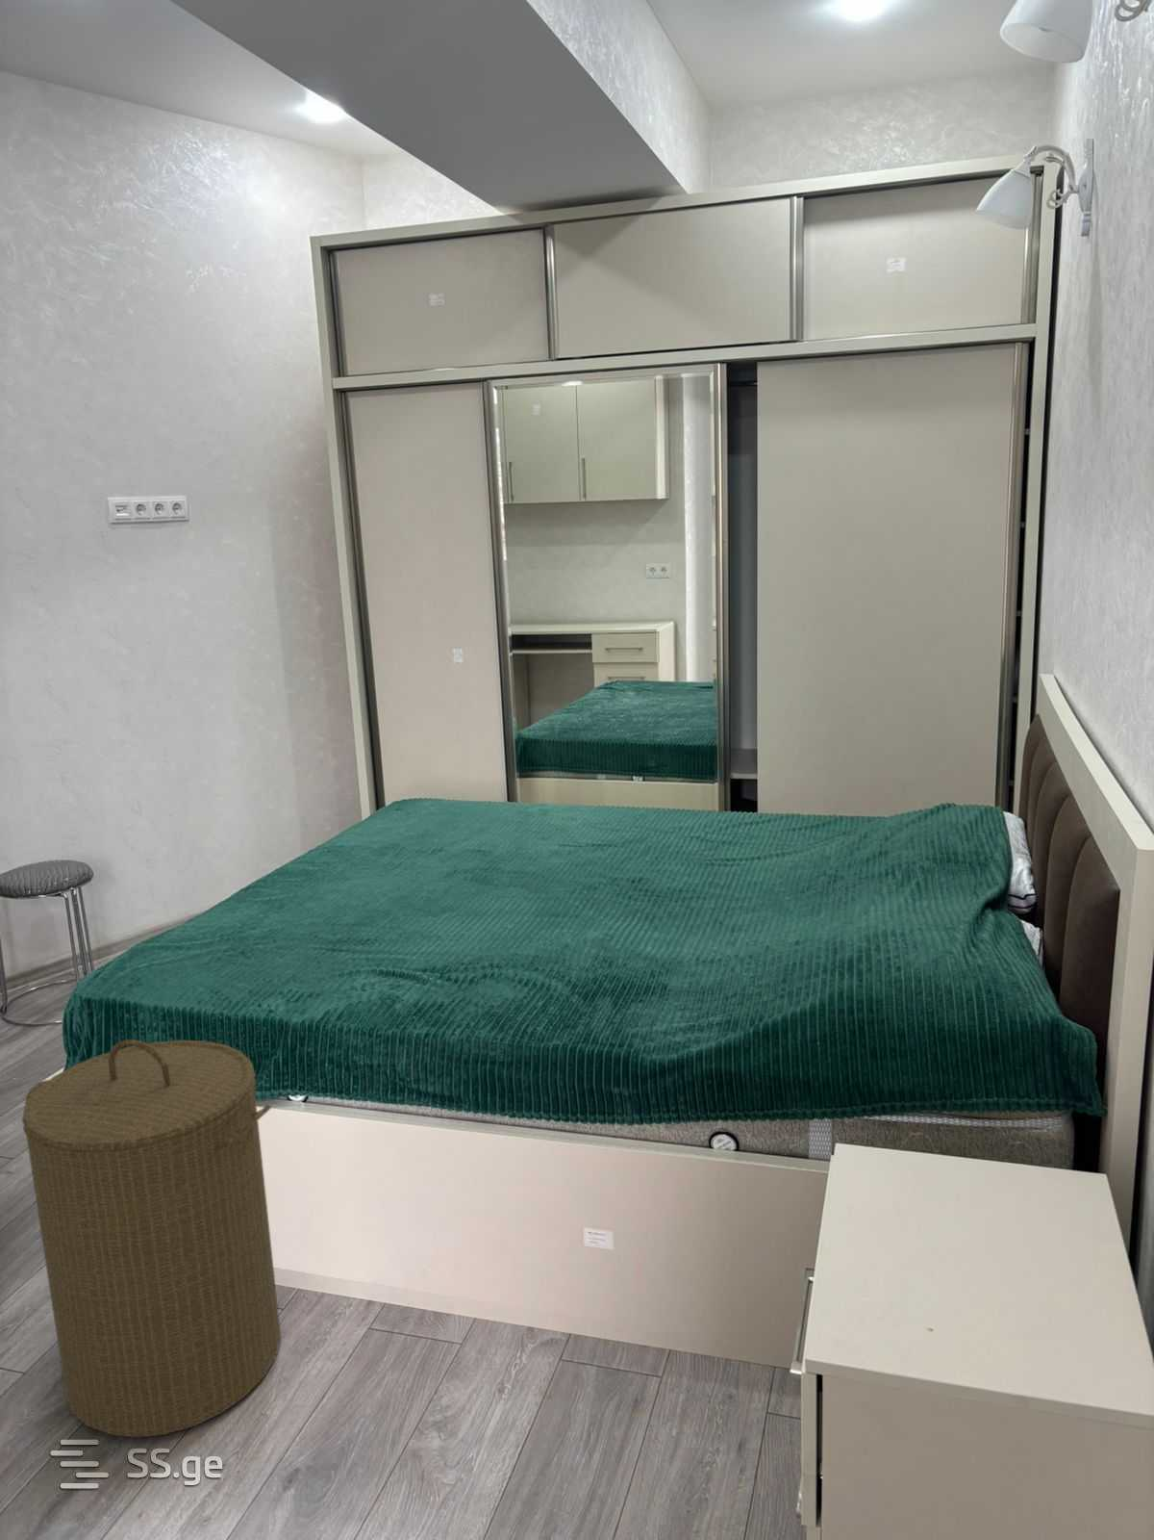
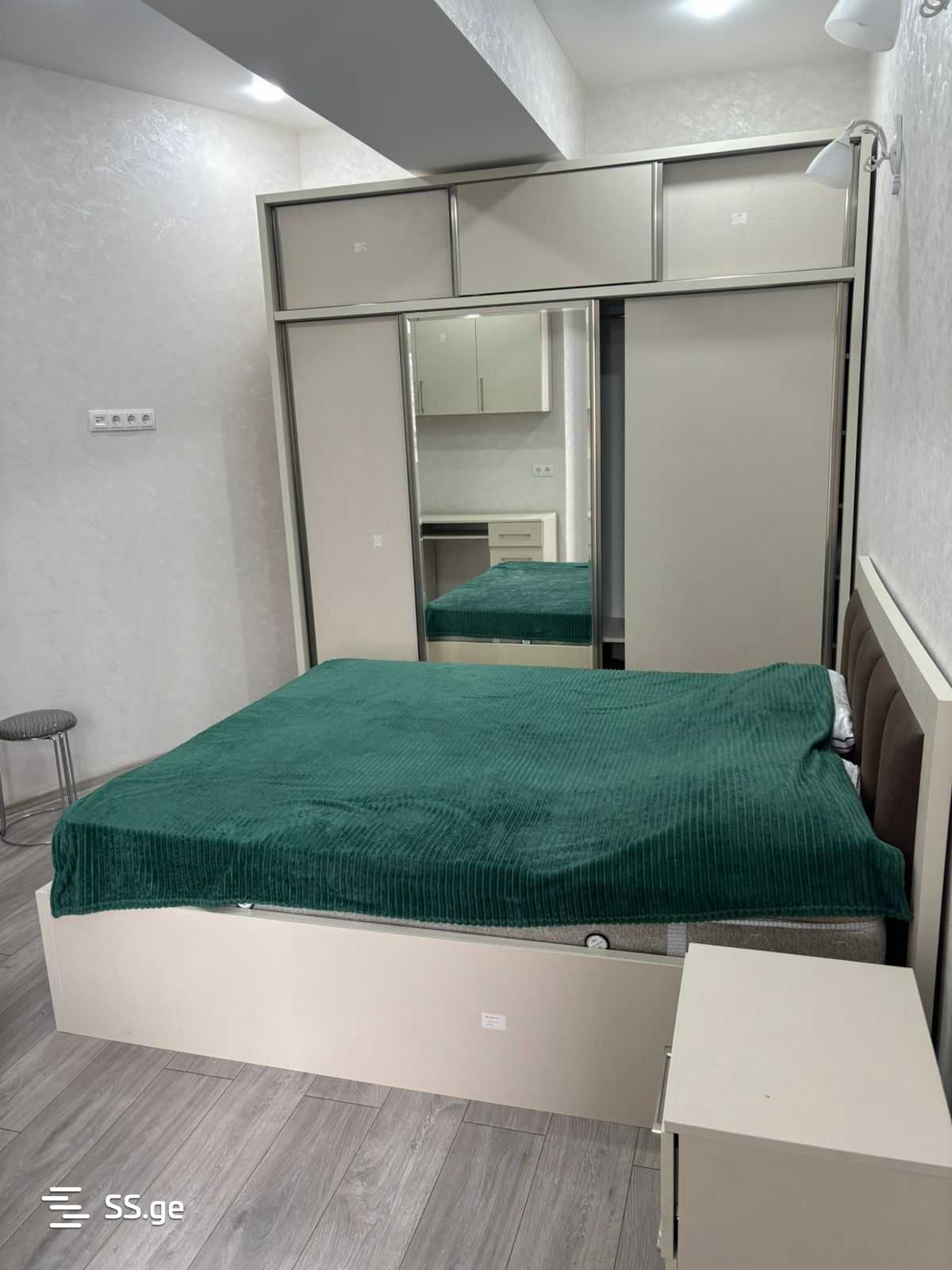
- laundry hamper (156, 1207)
